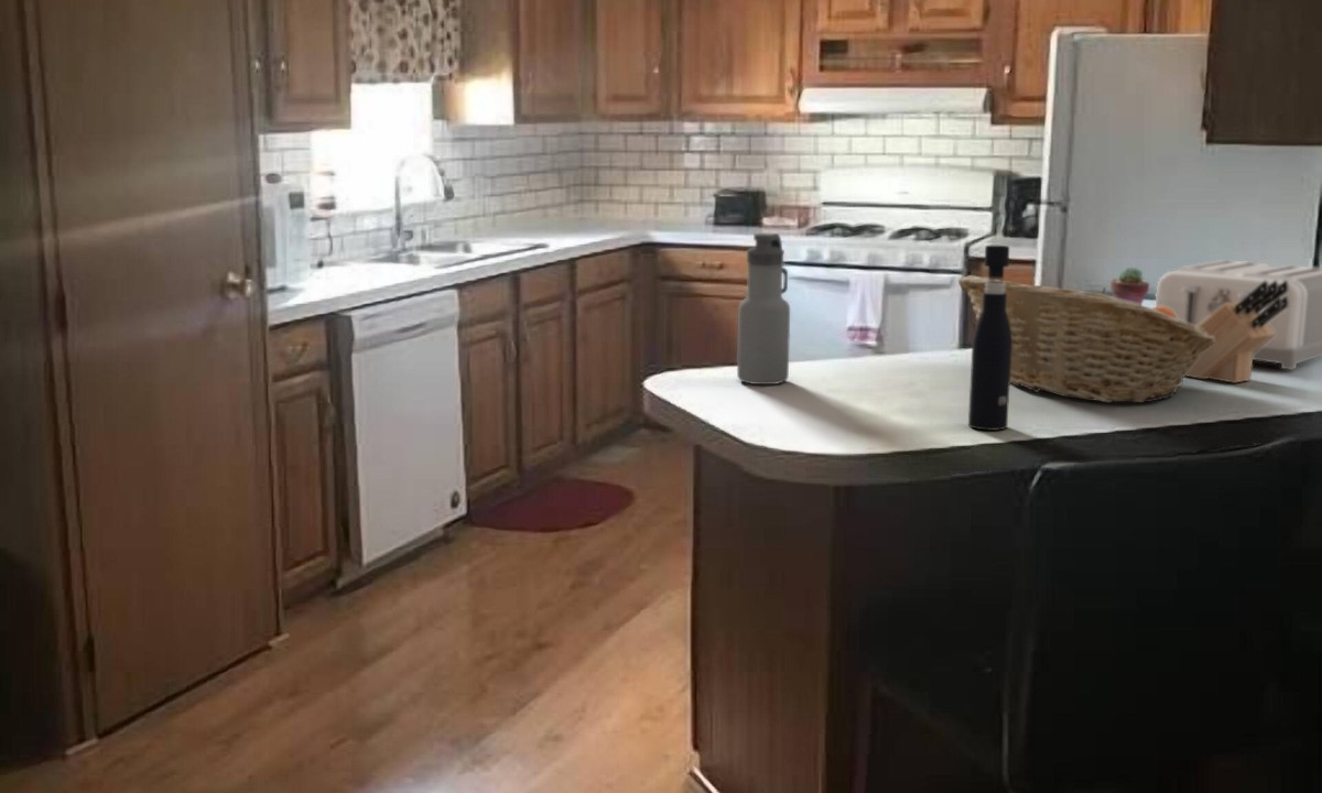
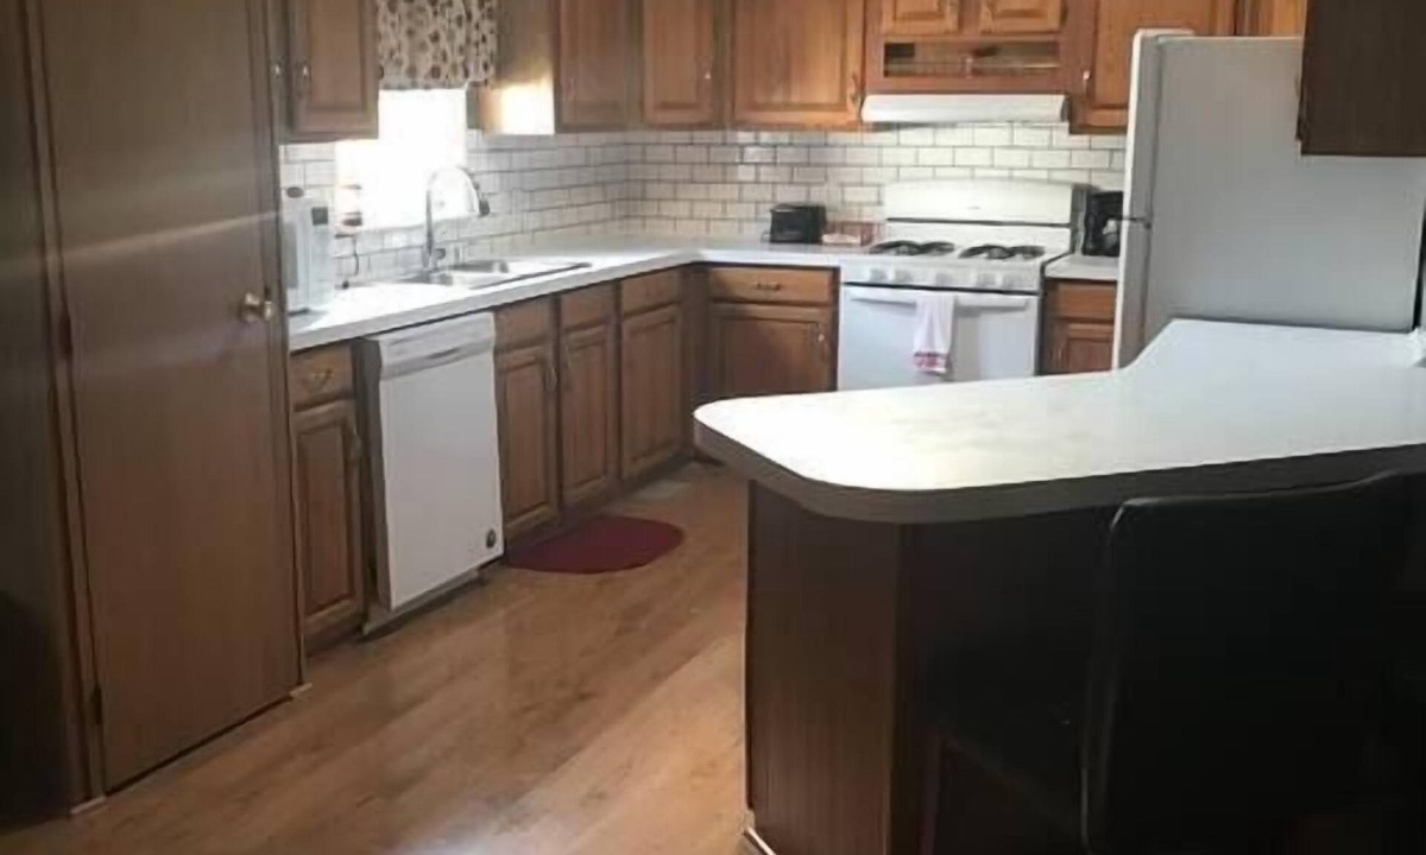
- knife block (1222, 326)
- potted succulent (1129, 291)
- toaster (1259, 312)
- pepper grinder (991, 337)
- water bottle (765, 307)
- fruit basket (1080, 332)
